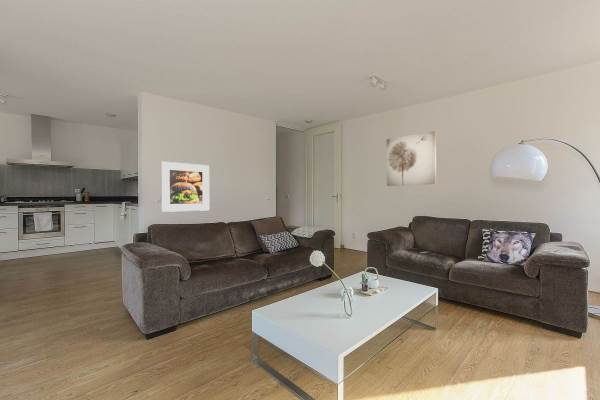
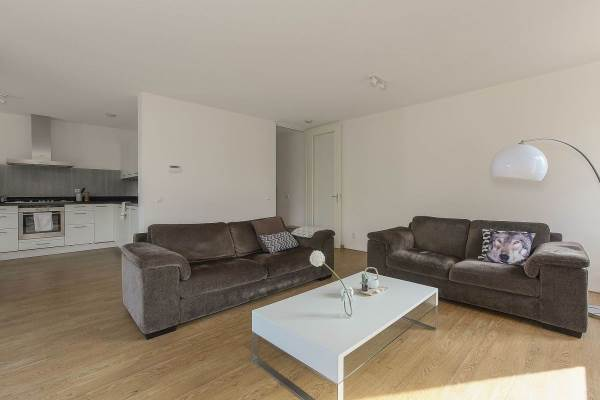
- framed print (186, 187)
- wall art (409, 160)
